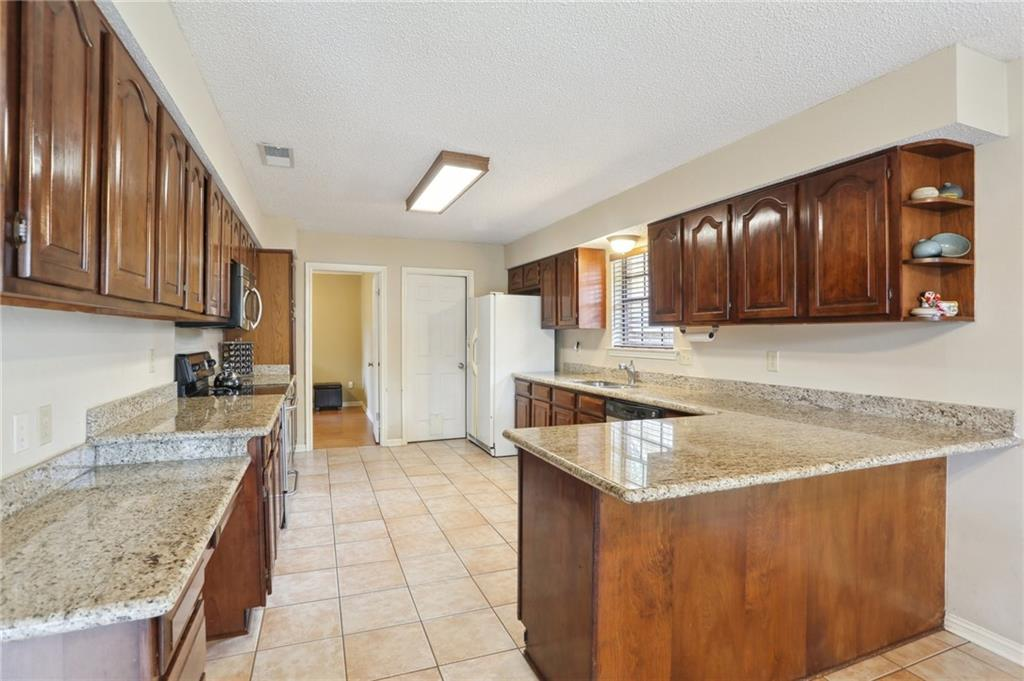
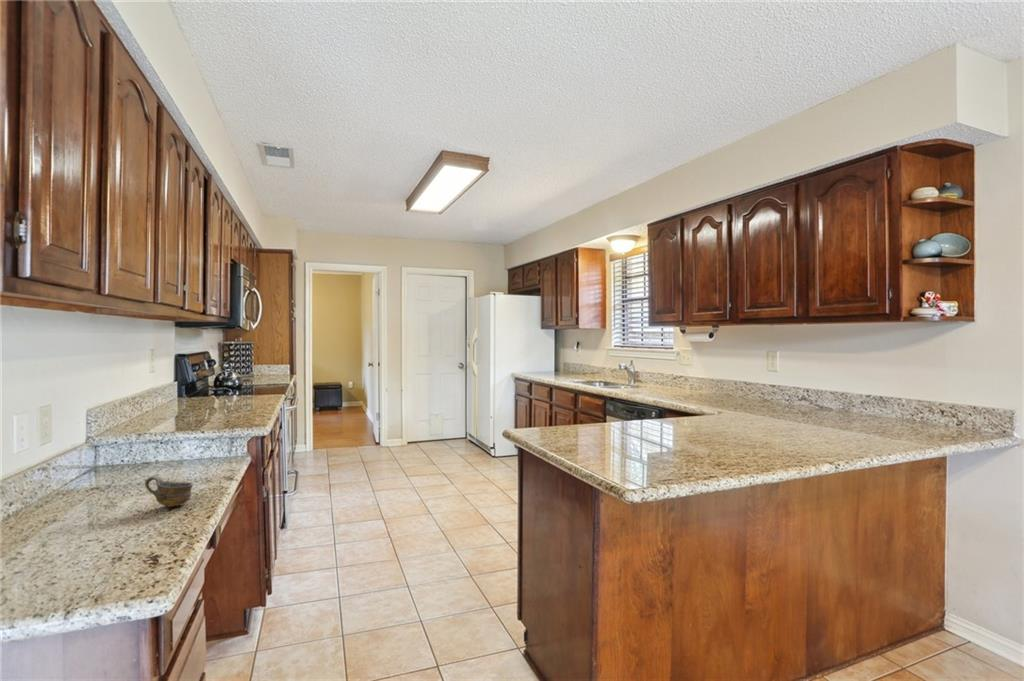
+ cup (172, 490)
